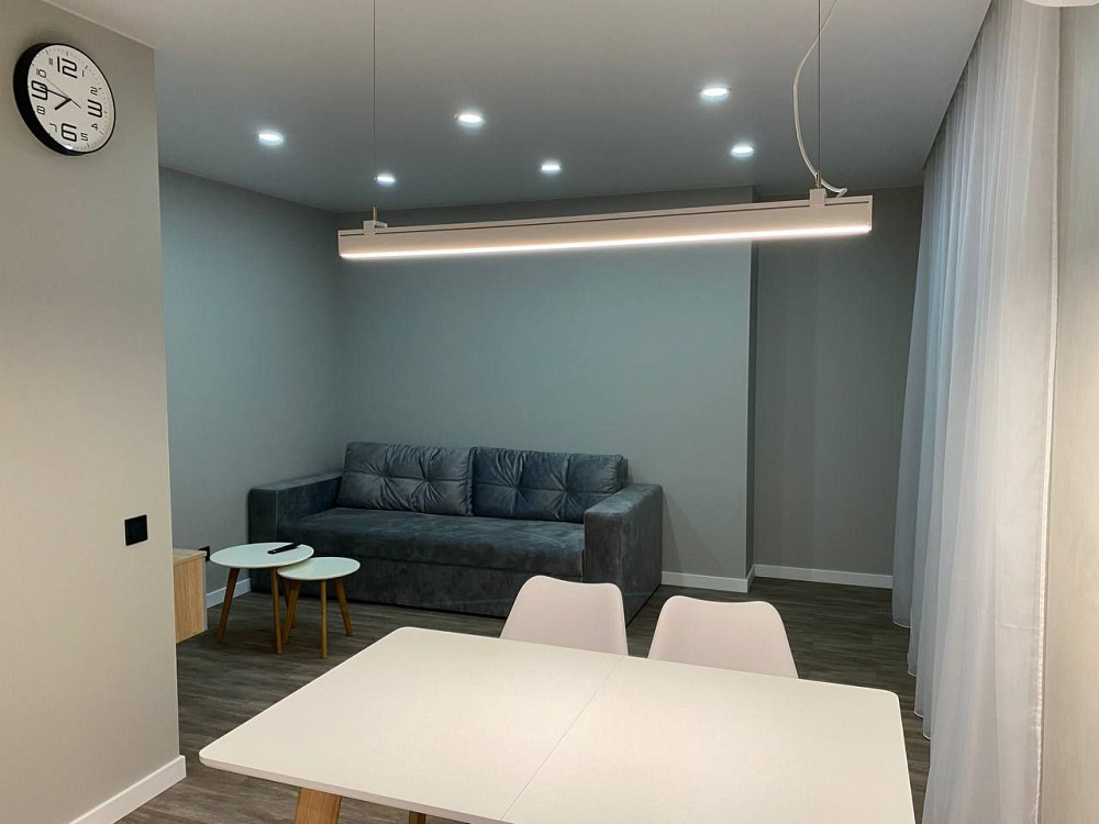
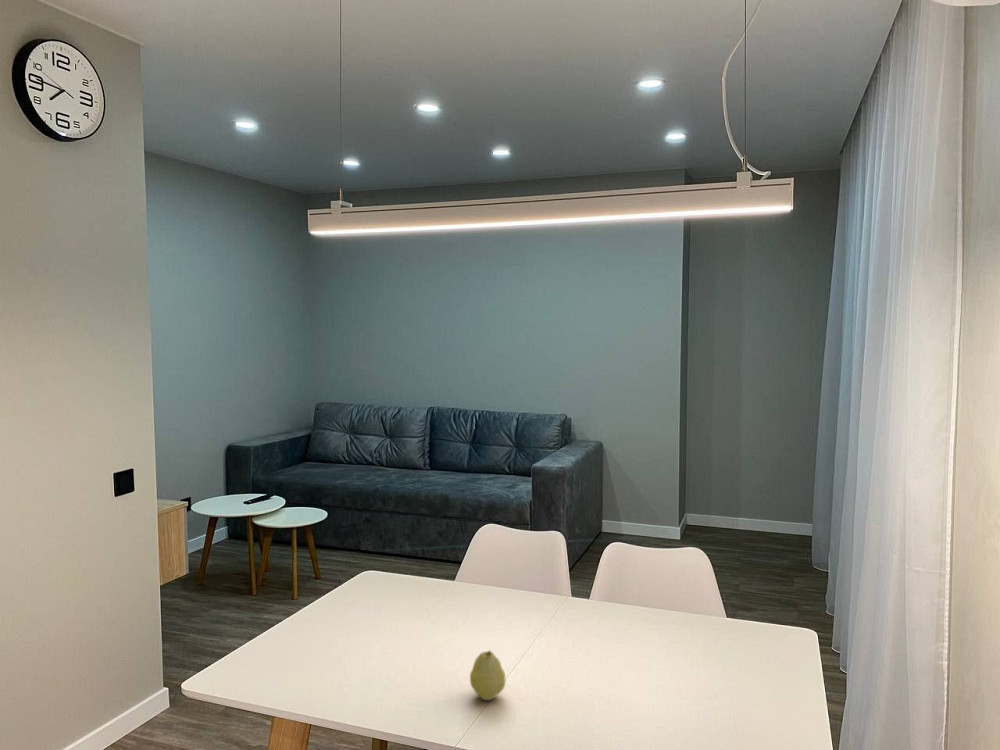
+ fruit (486, 672)
